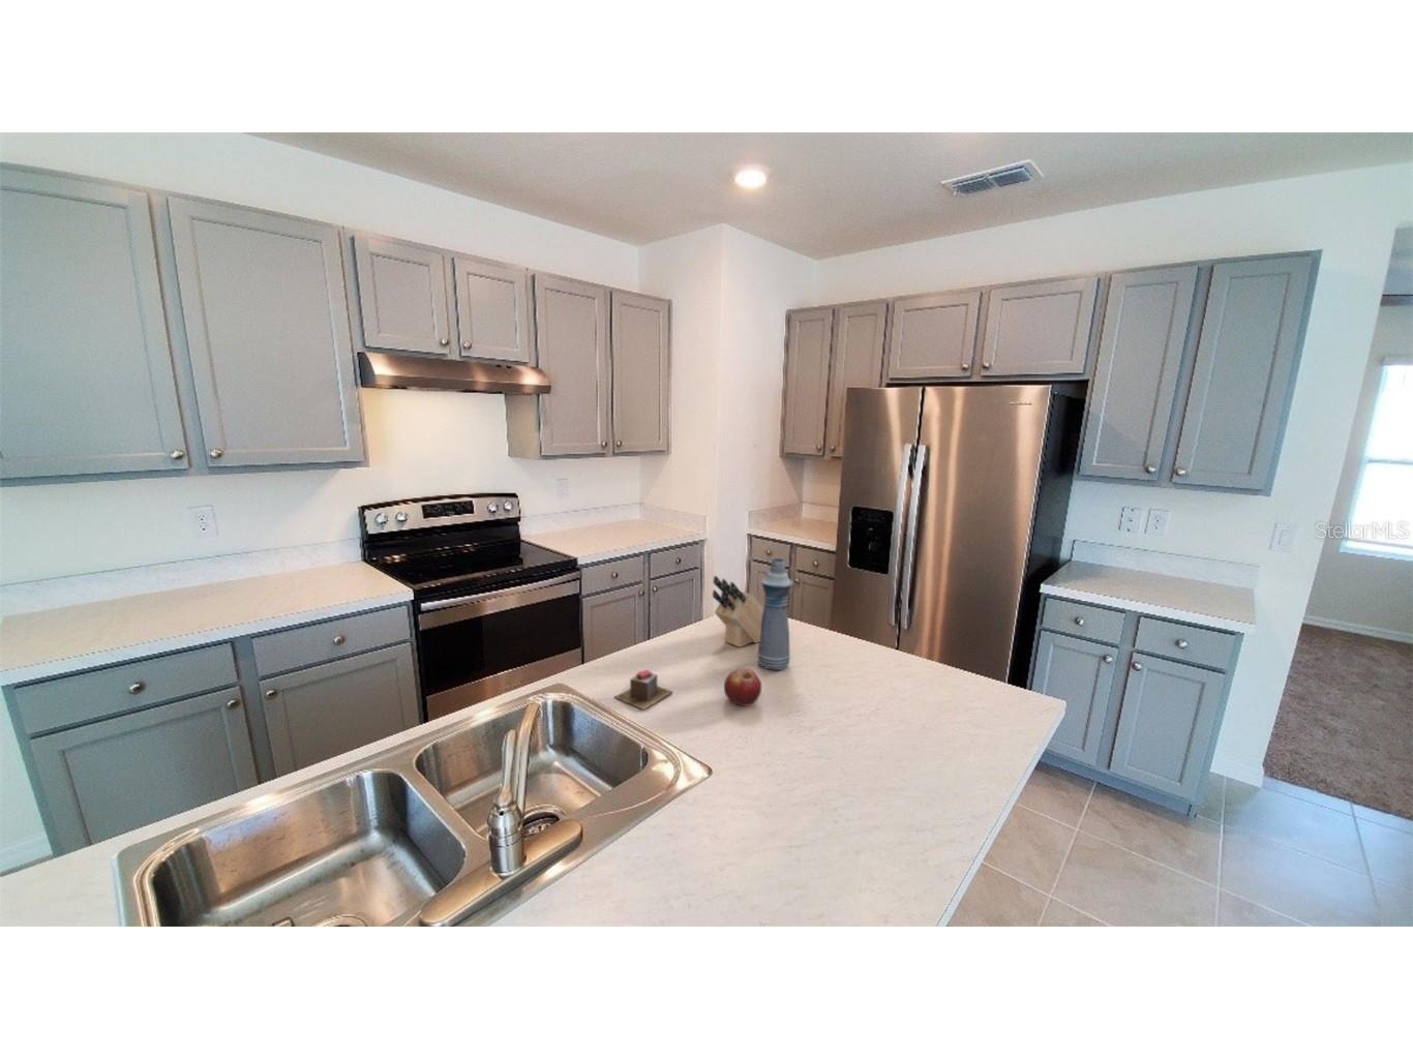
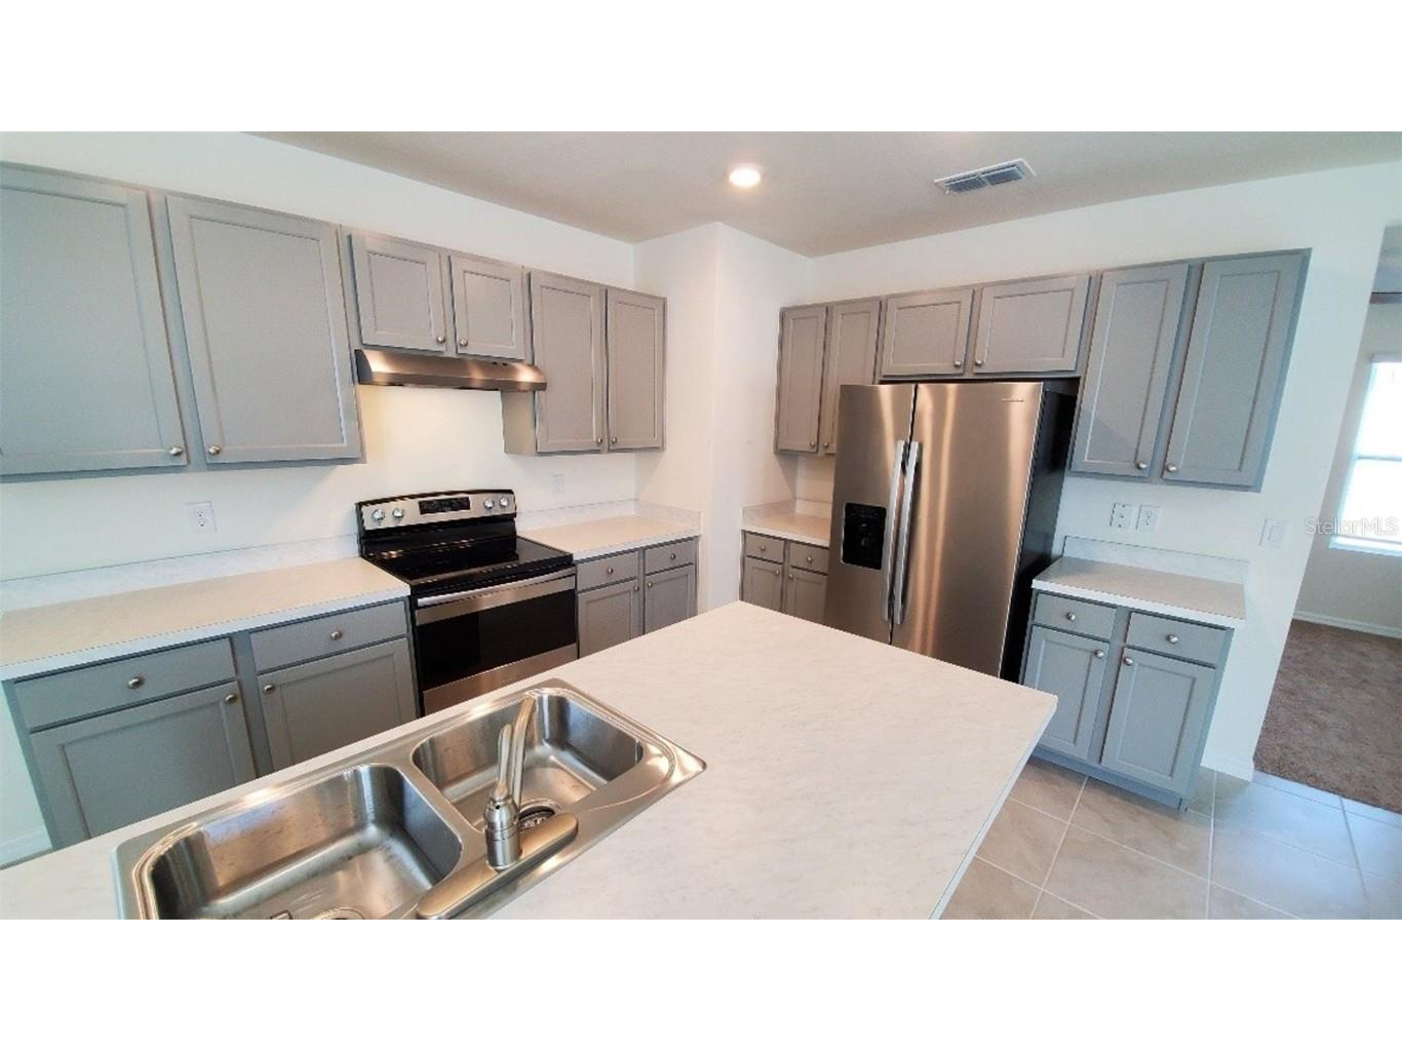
- knife block (744, 606)
- bottle (775, 612)
- fruit (743, 686)
- sponge (643, 684)
